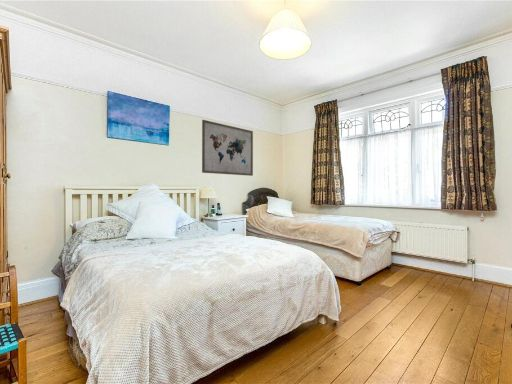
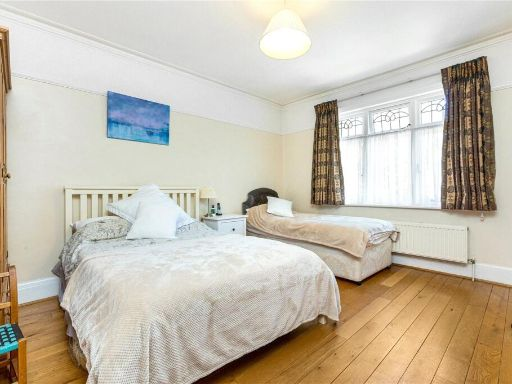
- wall art (229, 150)
